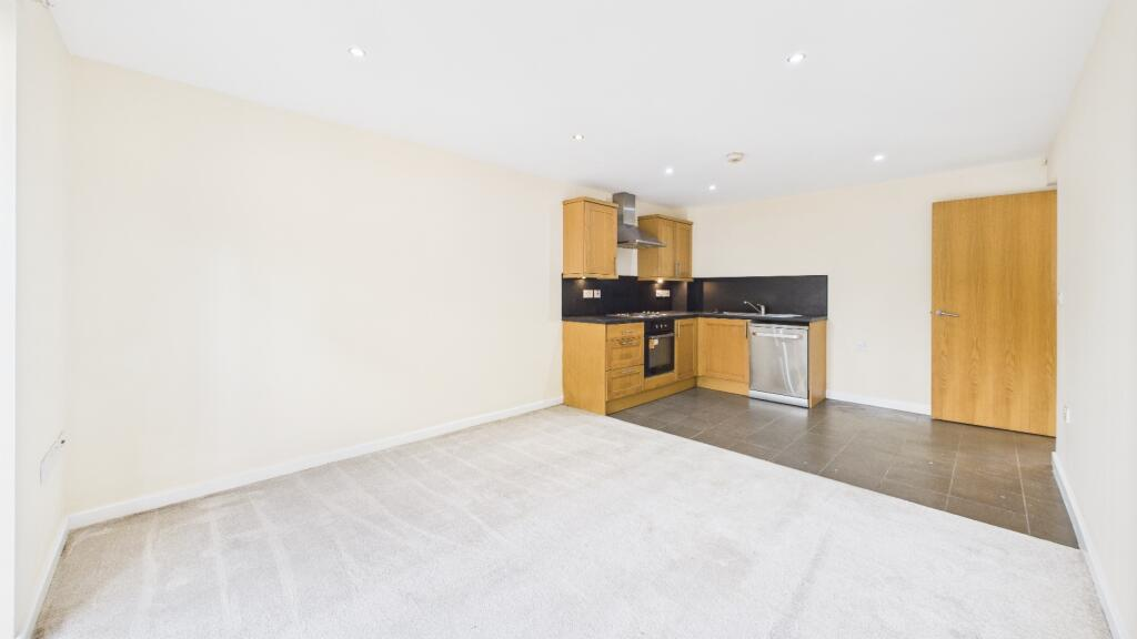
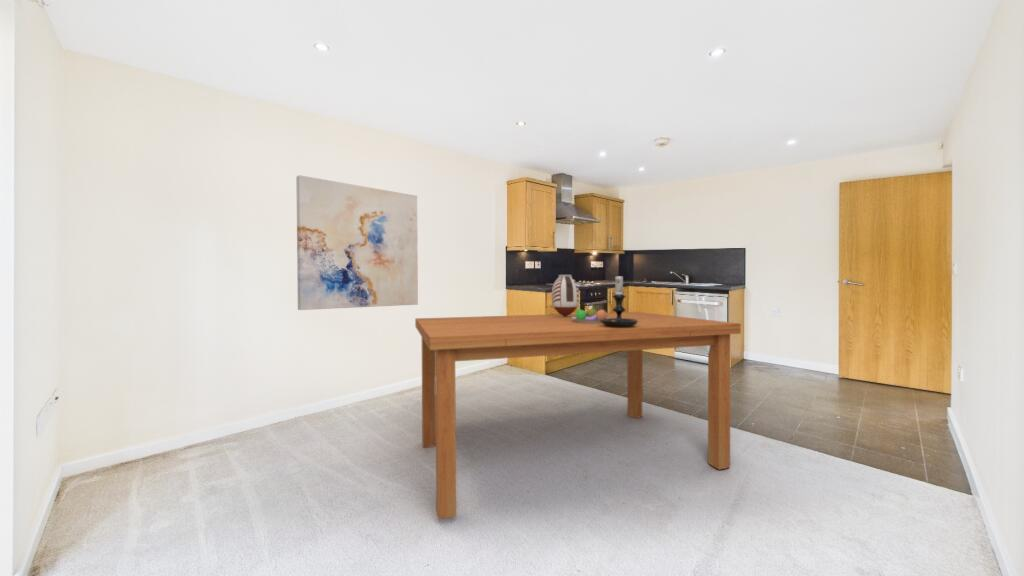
+ fruit bowl (589, 313)
+ wall art (363, 247)
+ dining table (564, 354)
+ candle holder (618, 299)
+ vase (565, 295)
